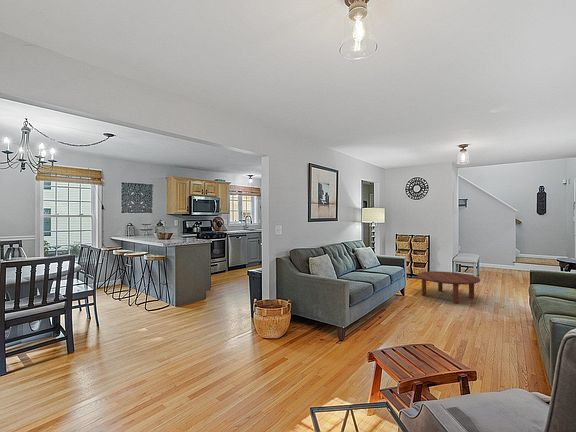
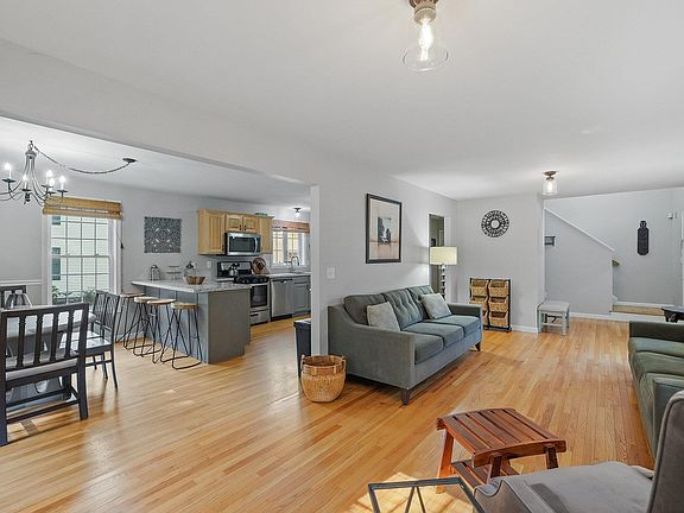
- coffee table (447, 283)
